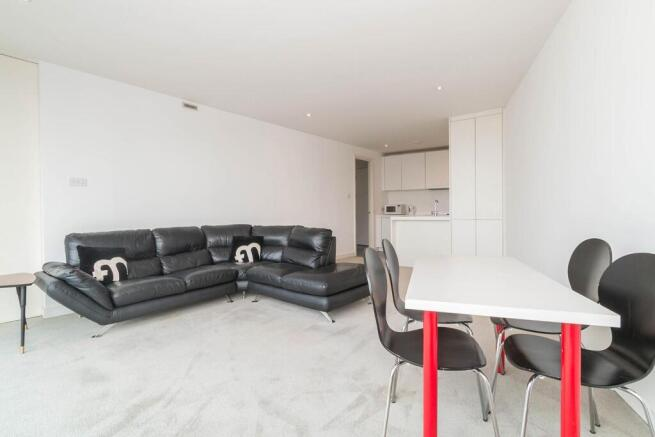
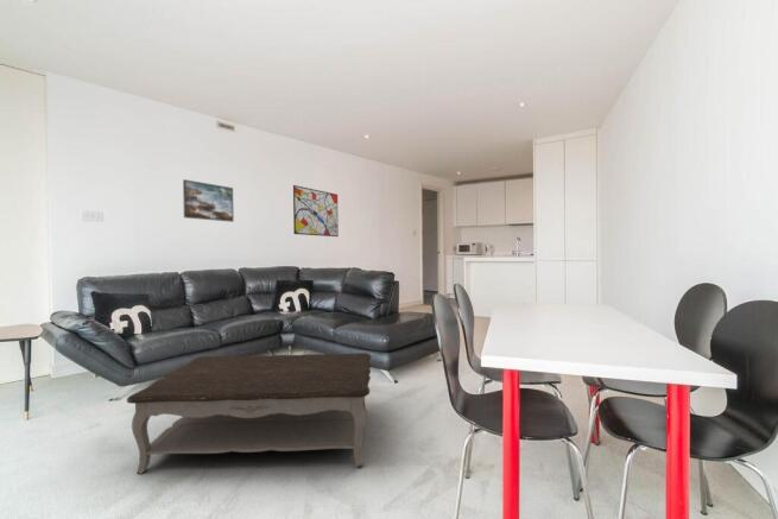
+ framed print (209, 202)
+ wall art (317, 213)
+ coffee table (270, 403)
